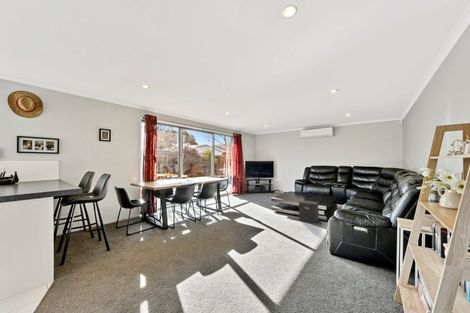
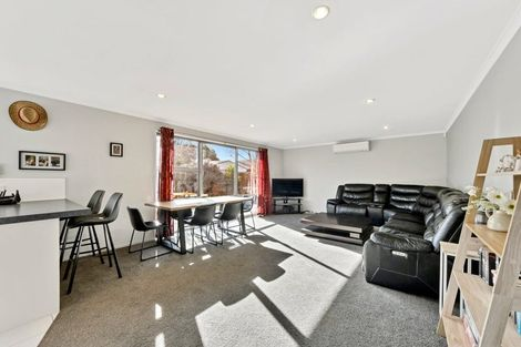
- speaker (308, 211)
